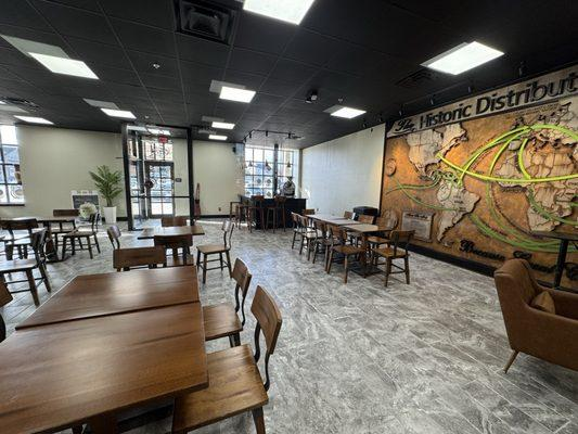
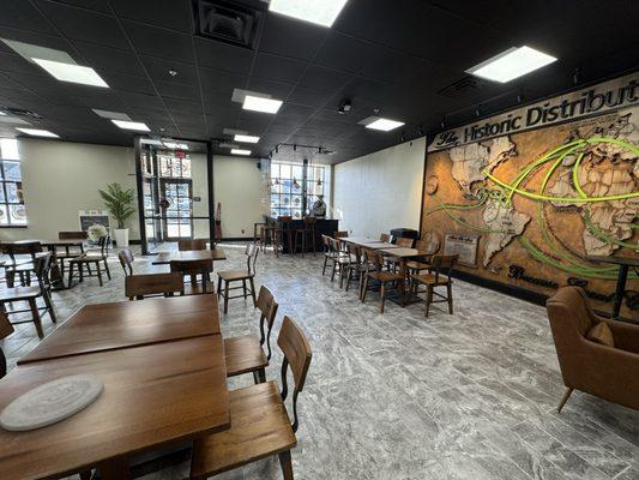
+ plate (56, 398)
